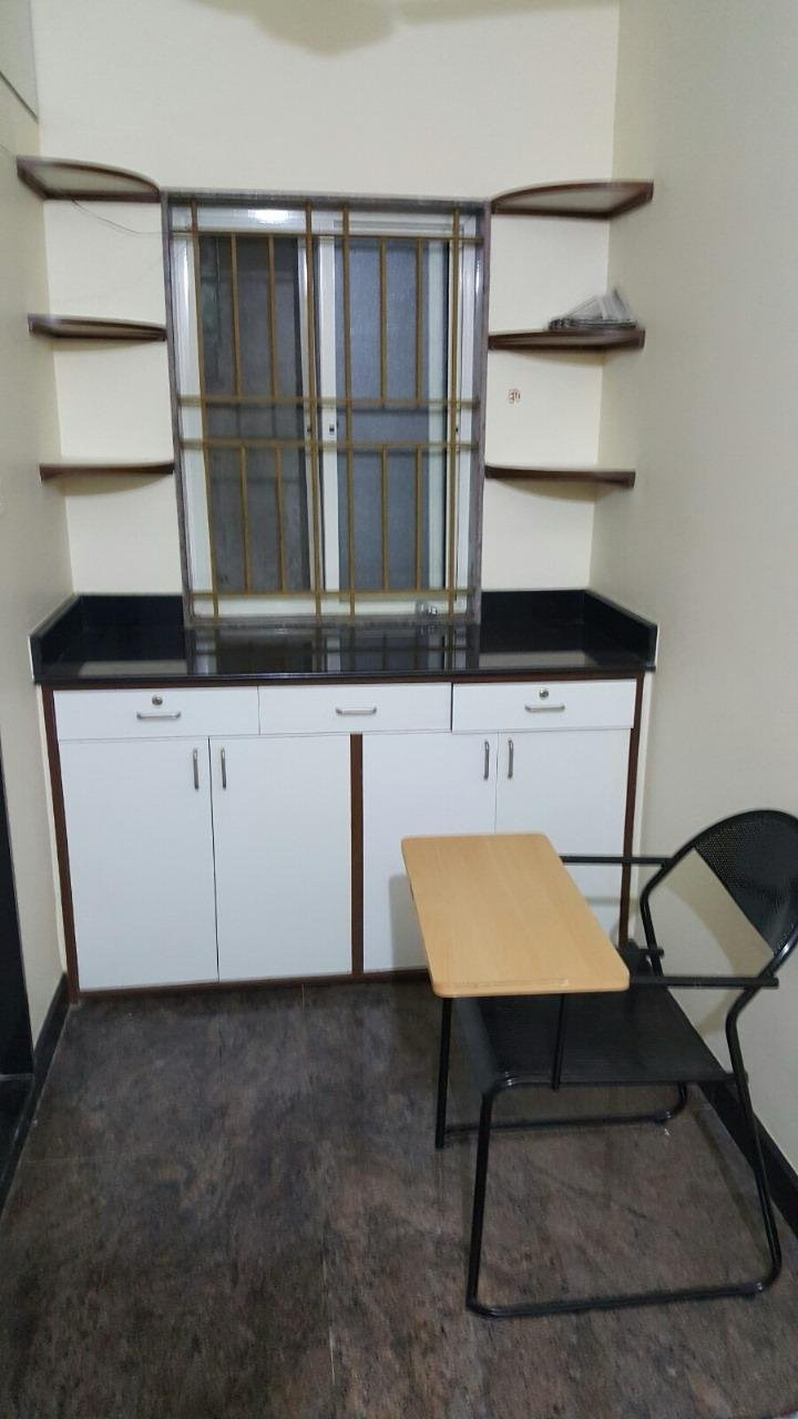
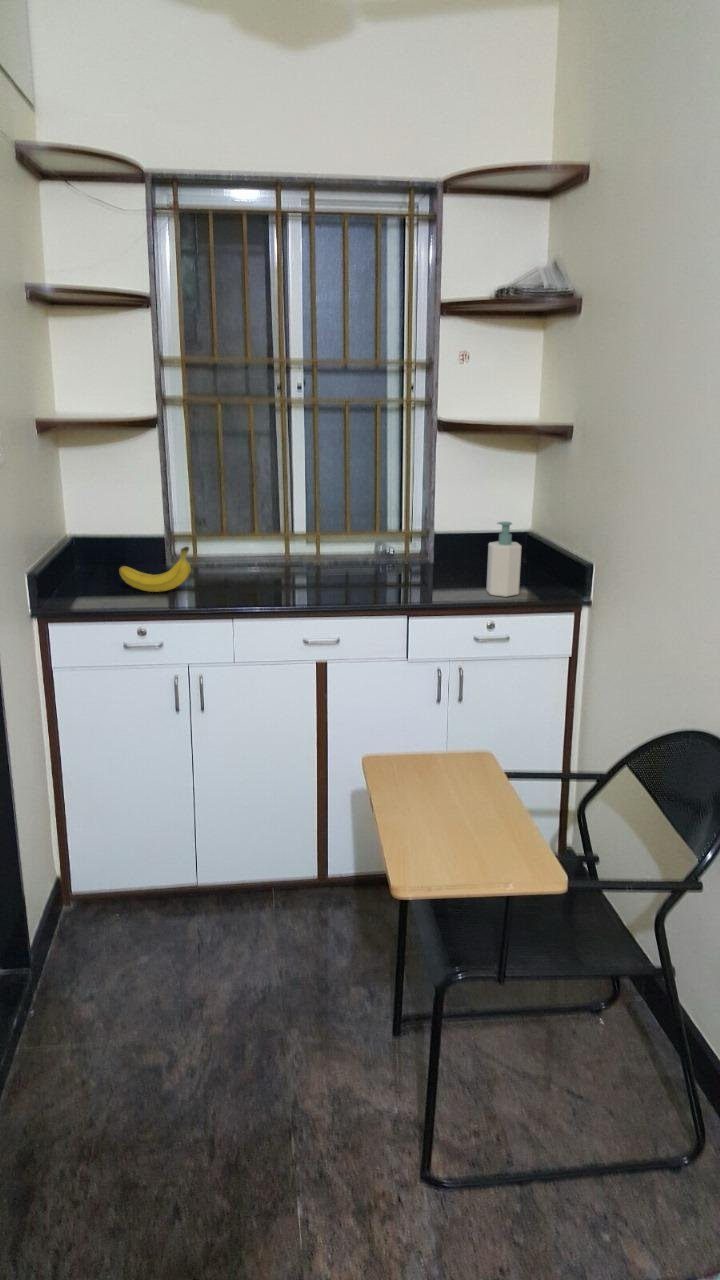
+ soap bottle (504, 558)
+ fruit (154, 575)
